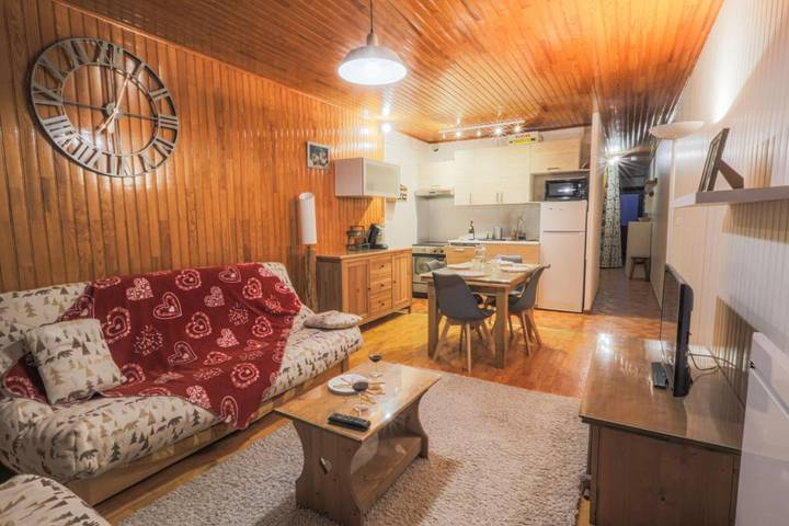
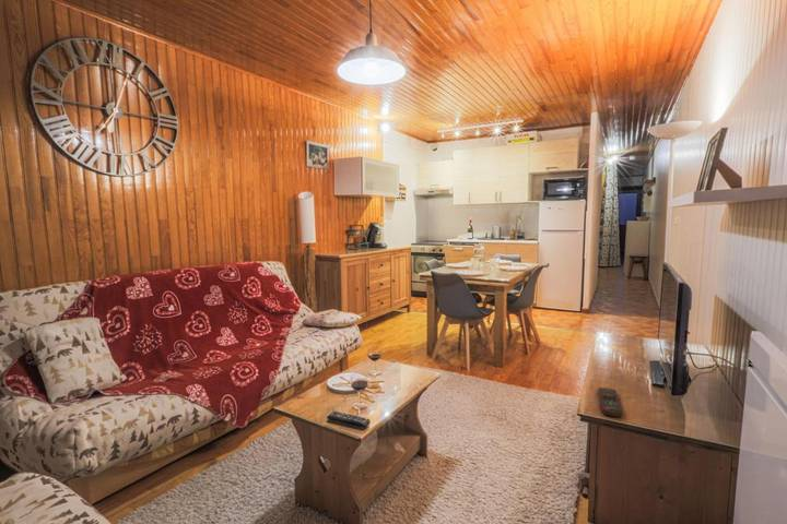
+ remote control (609, 401)
